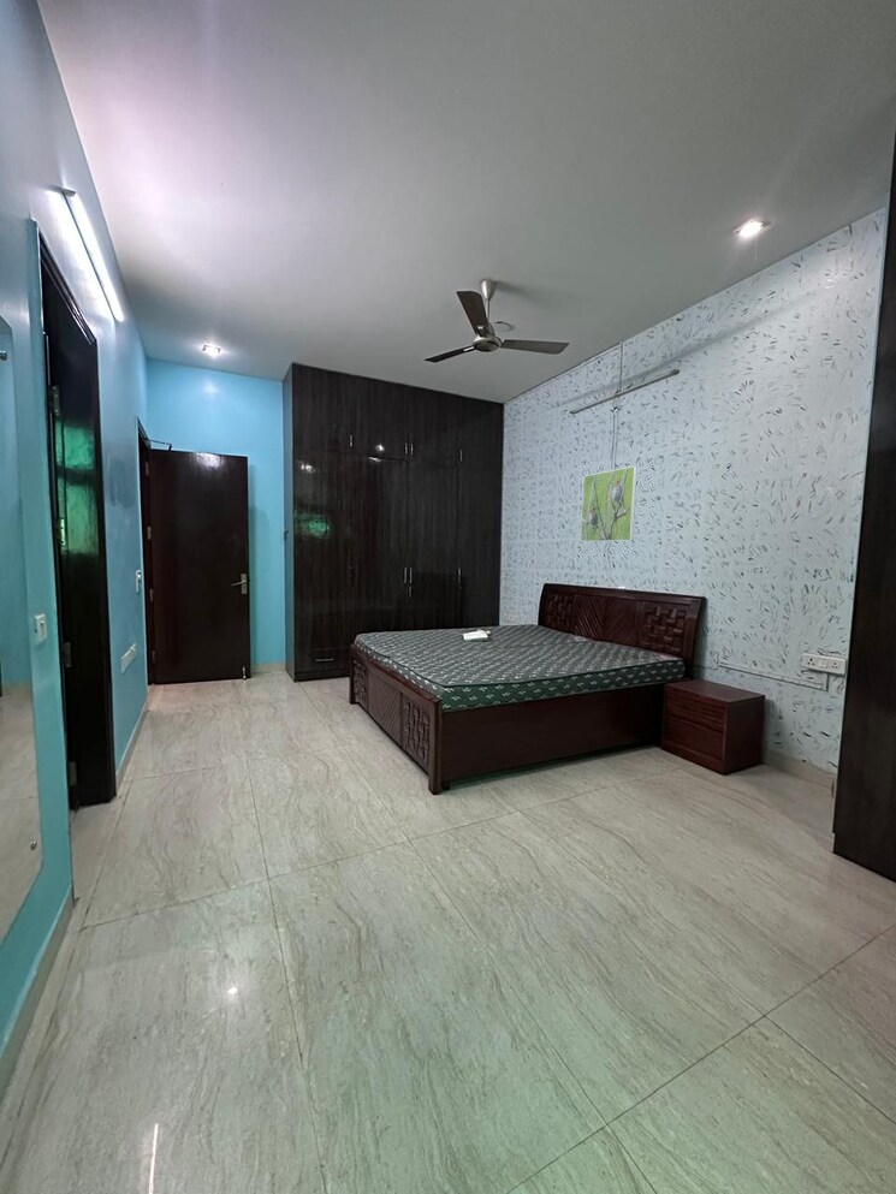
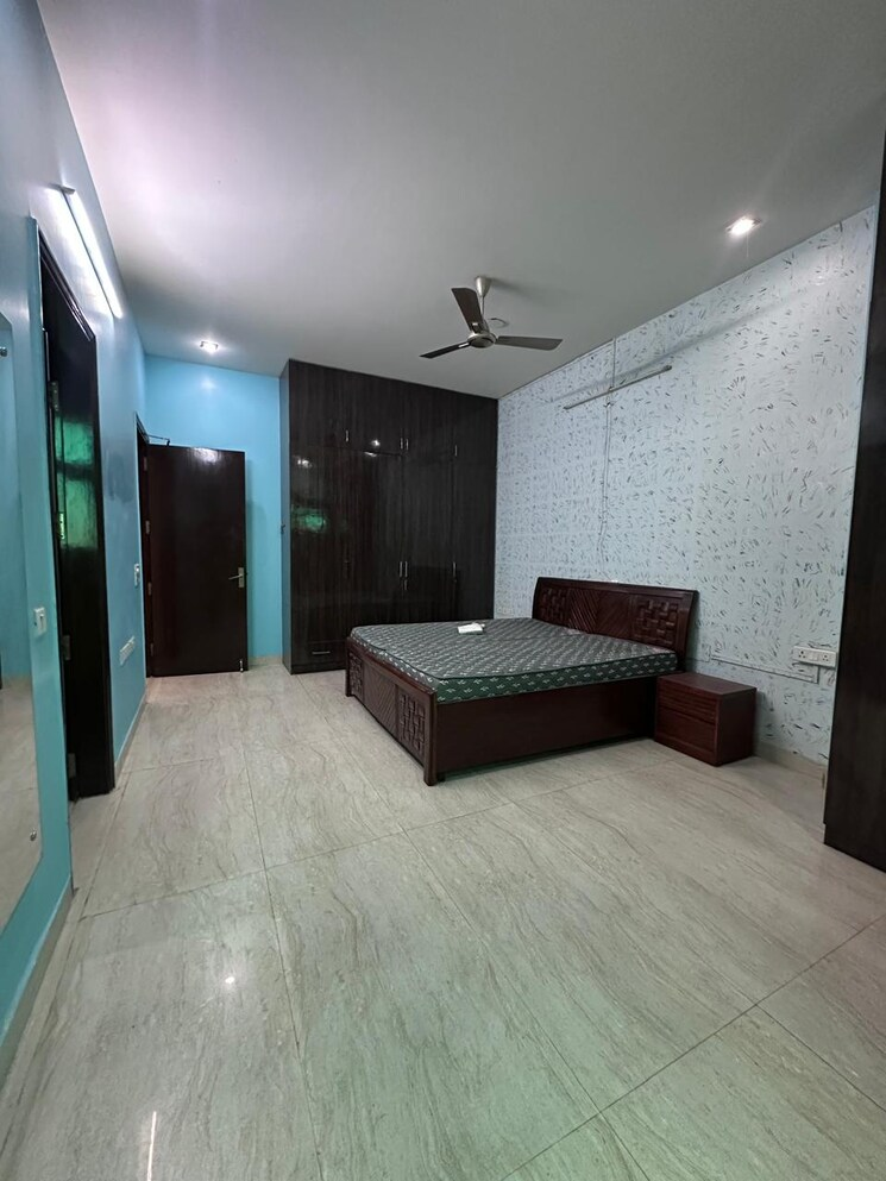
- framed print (606, 506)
